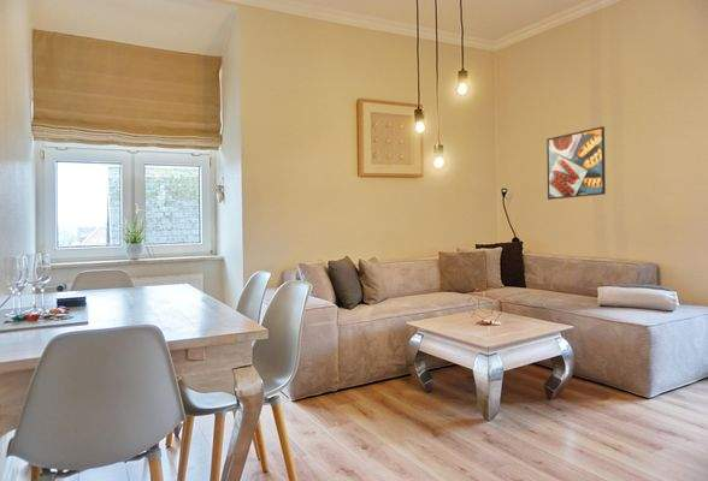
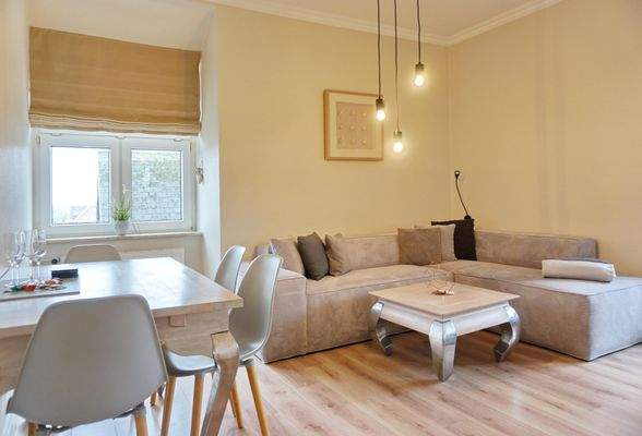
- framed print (574, 165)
